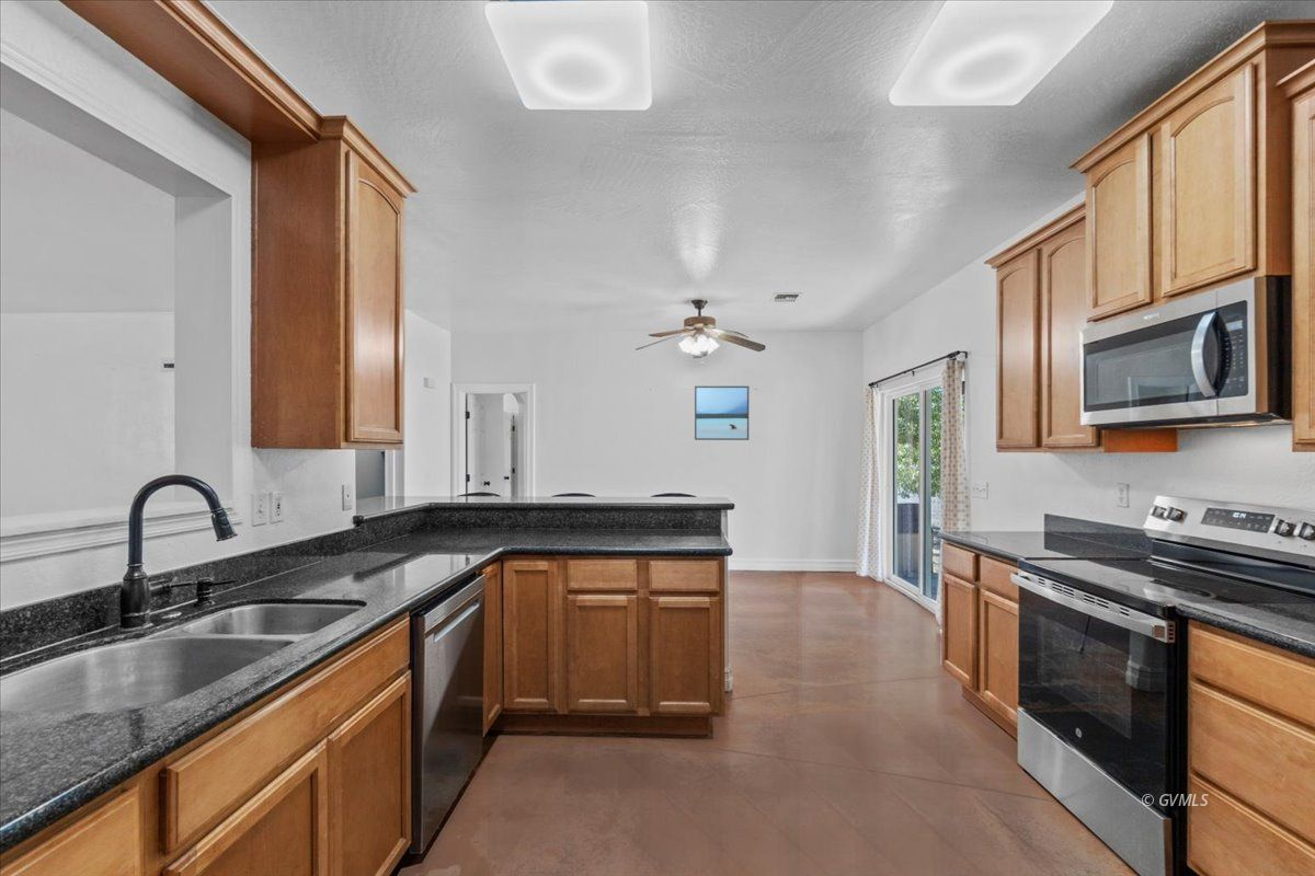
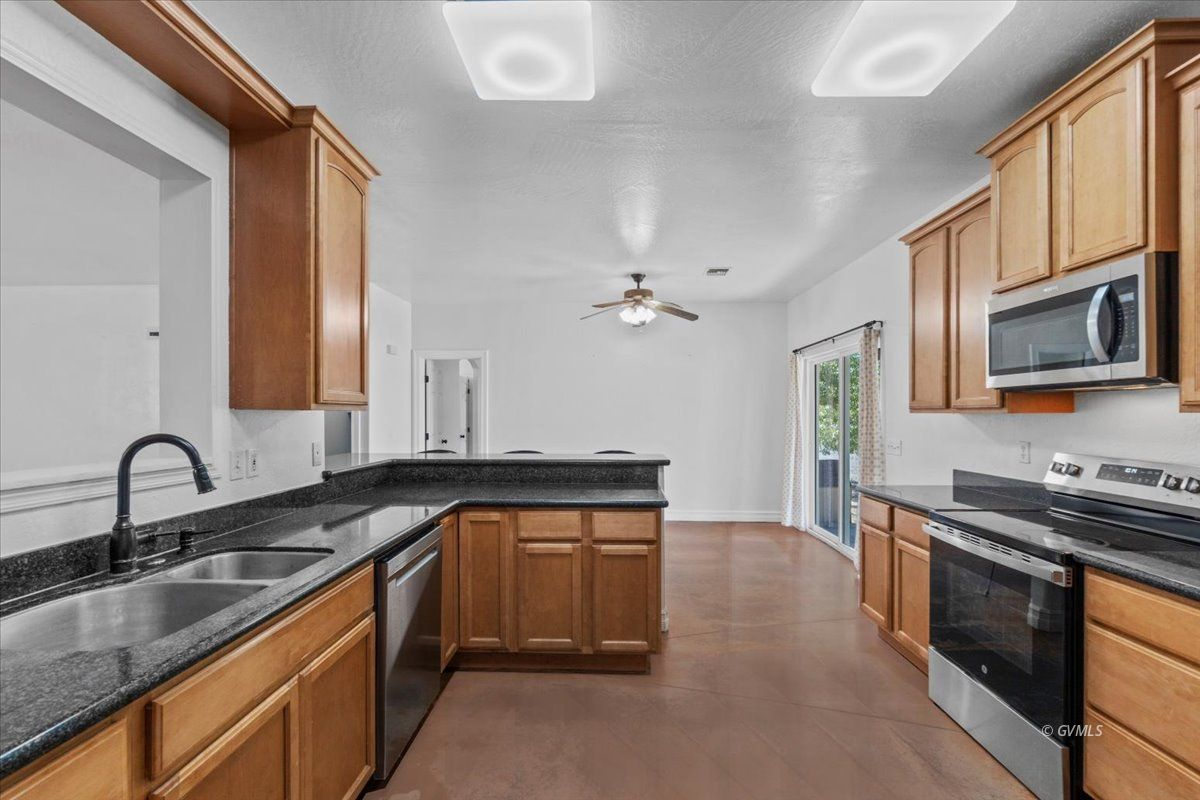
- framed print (721, 413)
